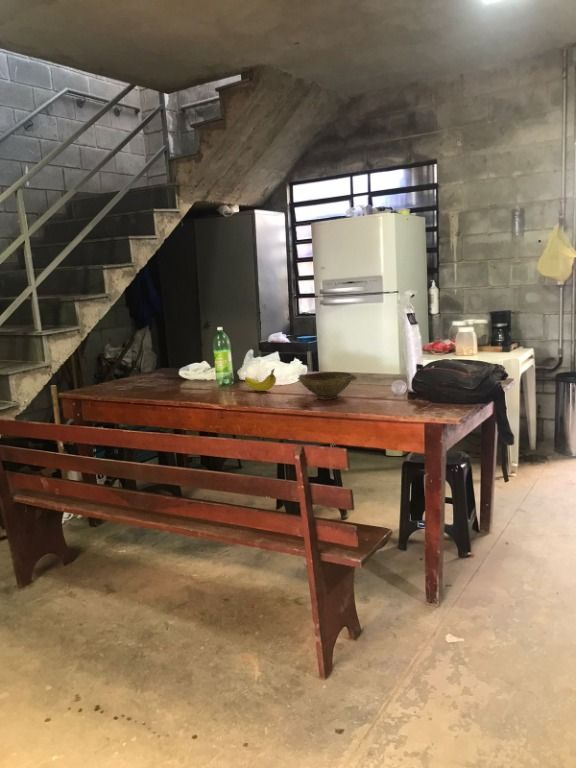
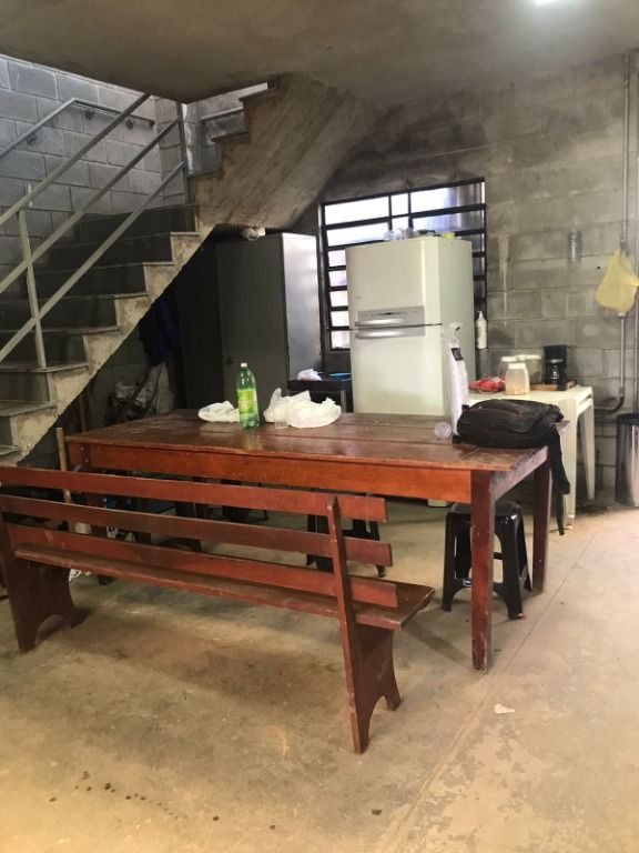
- bowl (326, 386)
- fruit (257, 381)
